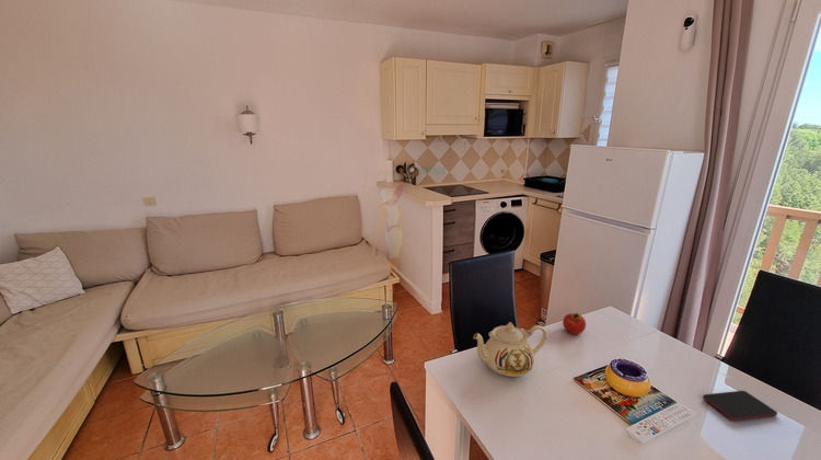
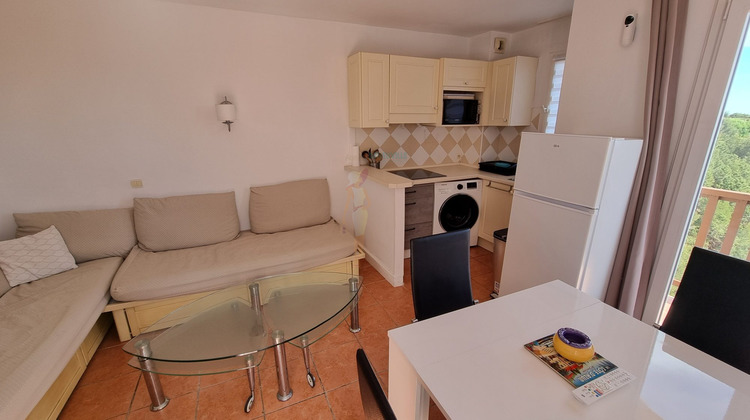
- fruit (574, 322)
- smartphone (739, 404)
- teapot (509, 345)
